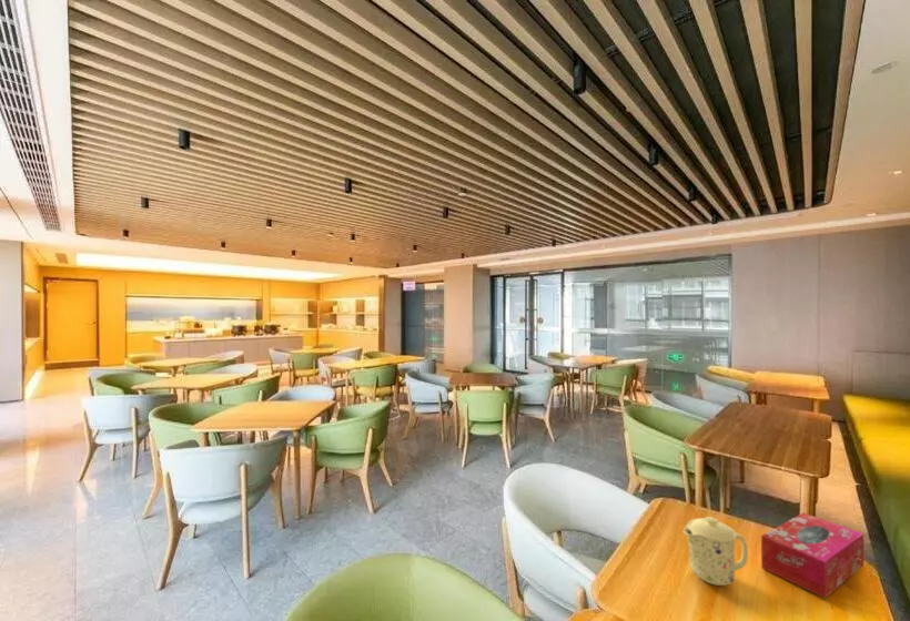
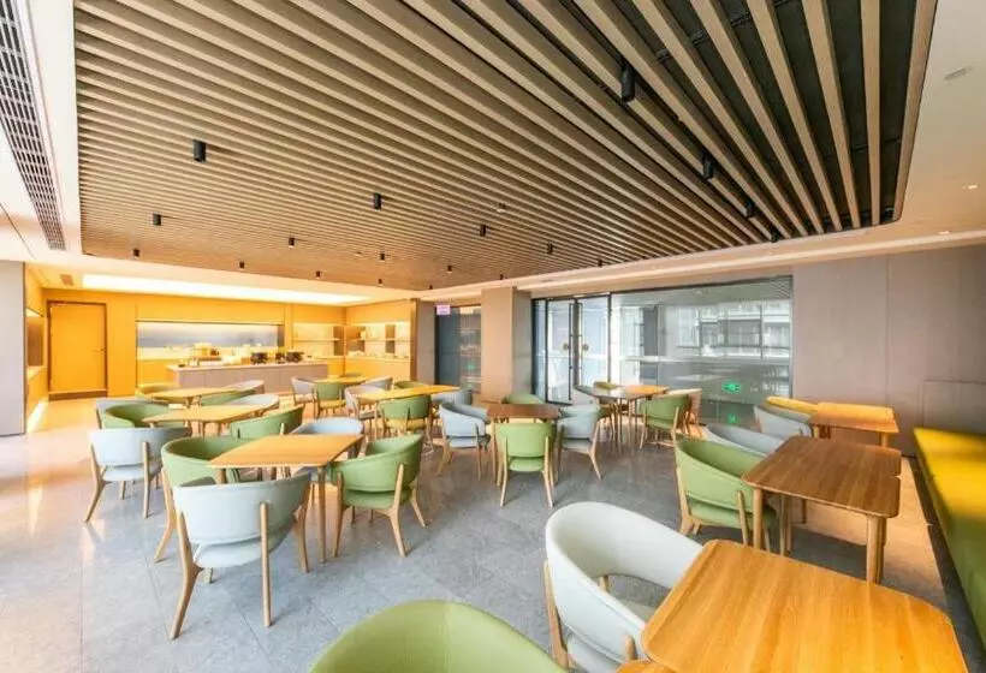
- tissue box (812, 550)
- mug (715, 548)
